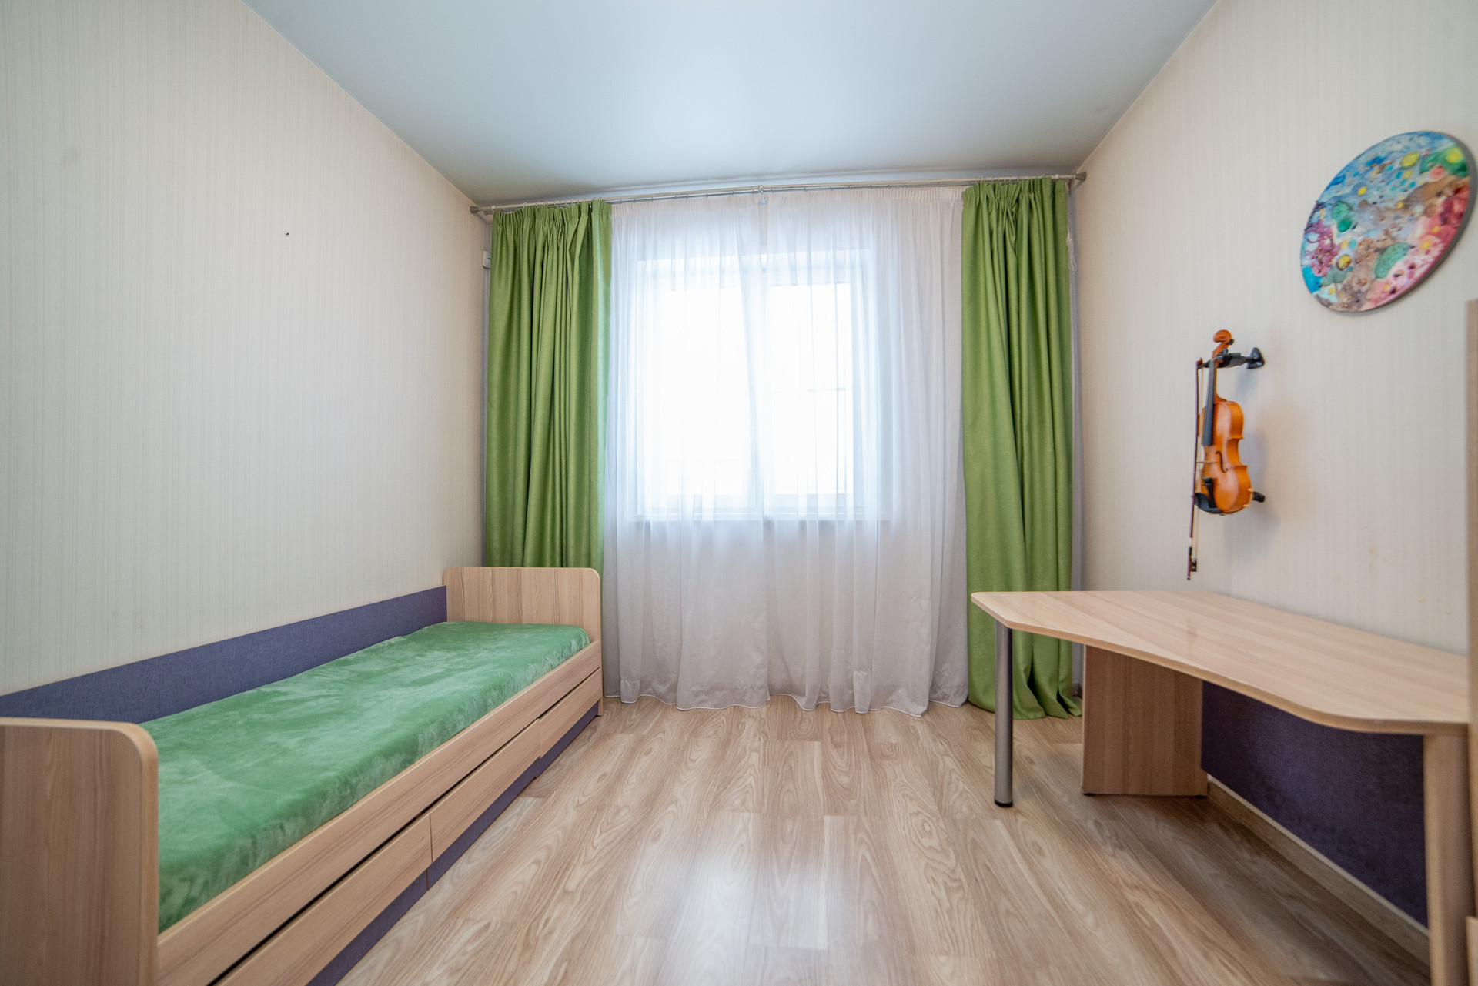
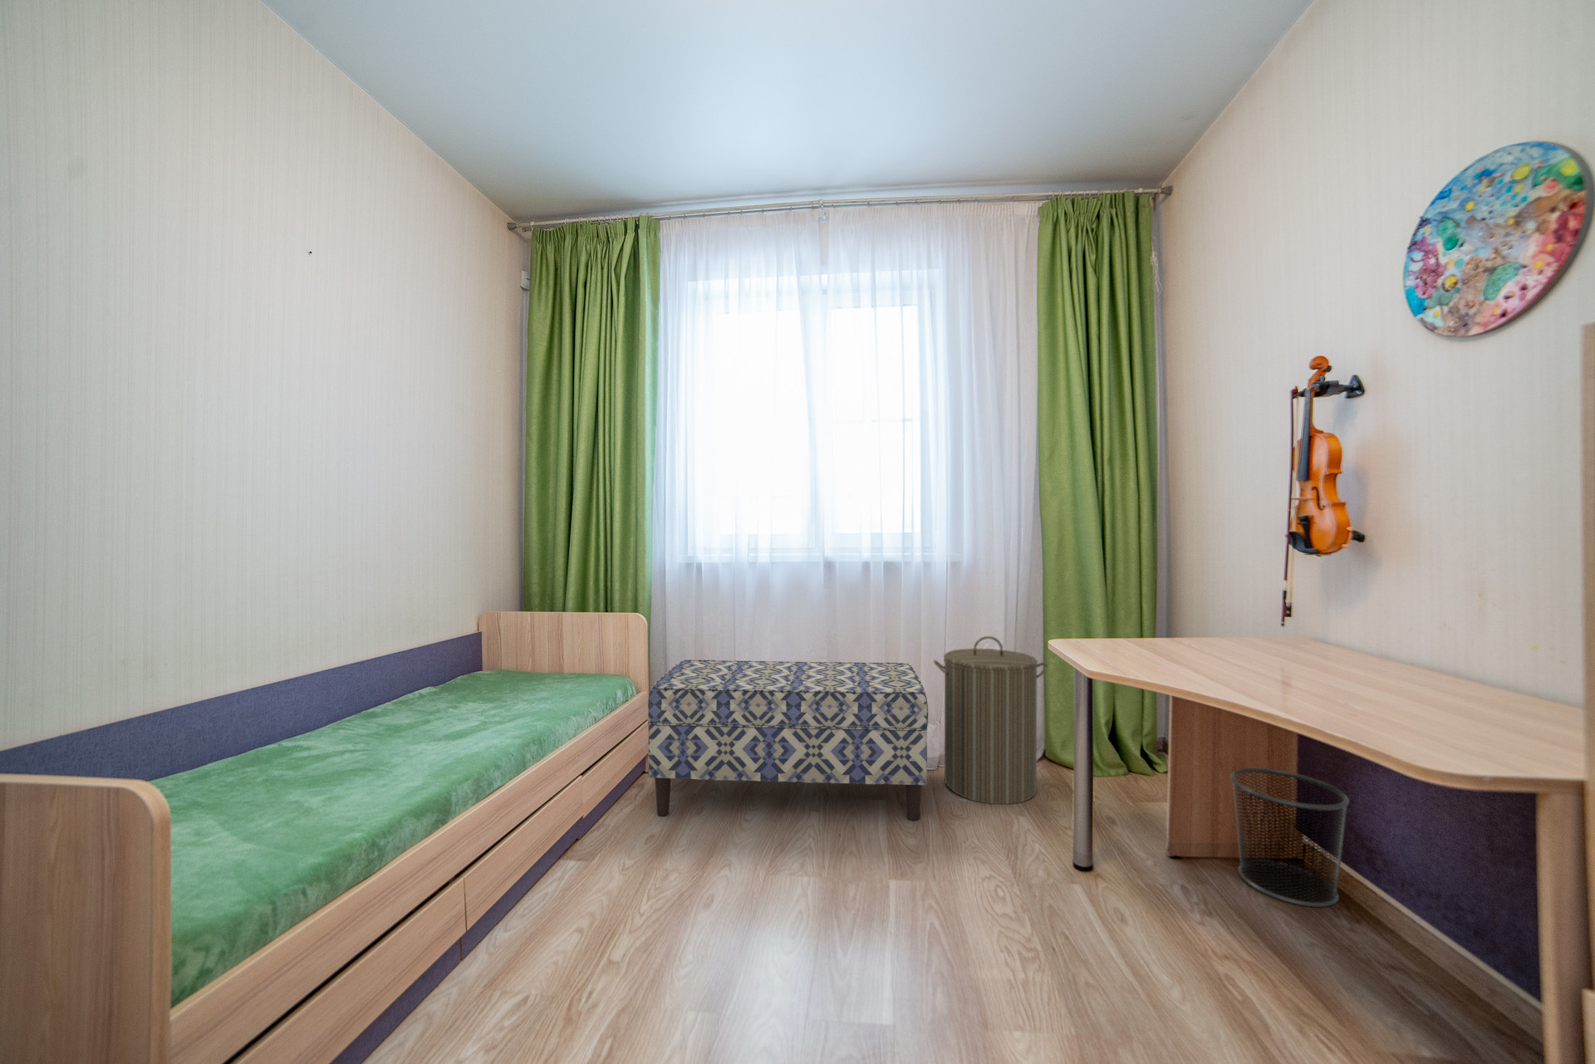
+ laundry hamper (989, 711)
+ waste bin (1286, 834)
+ bench (790, 734)
